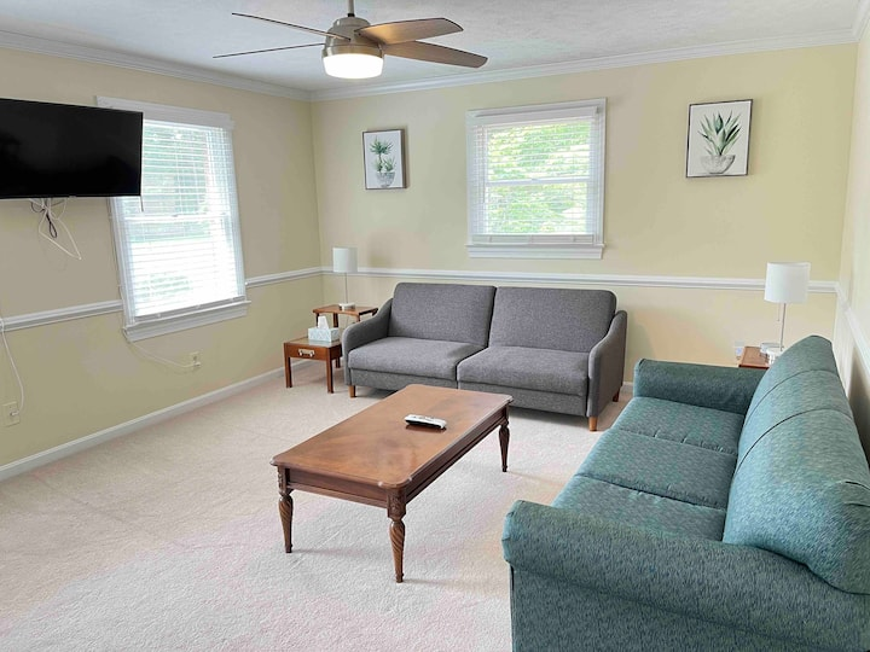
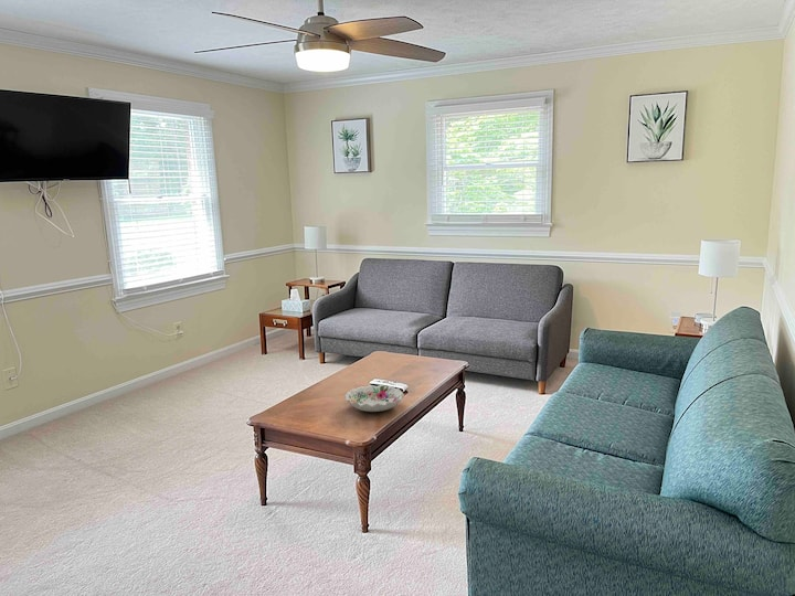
+ decorative bowl (374, 400)
